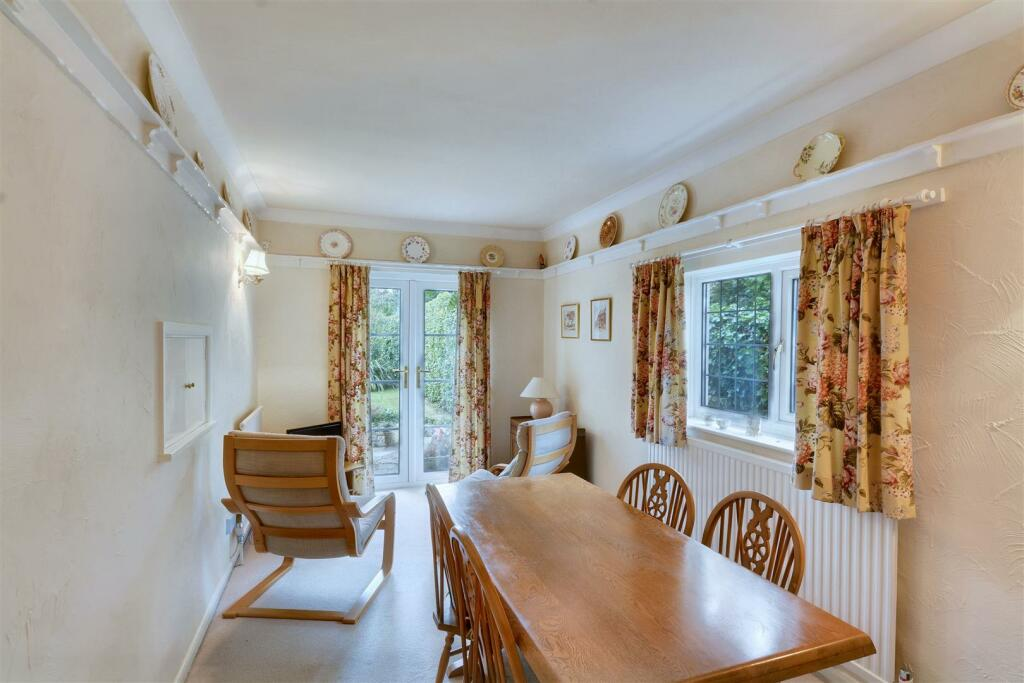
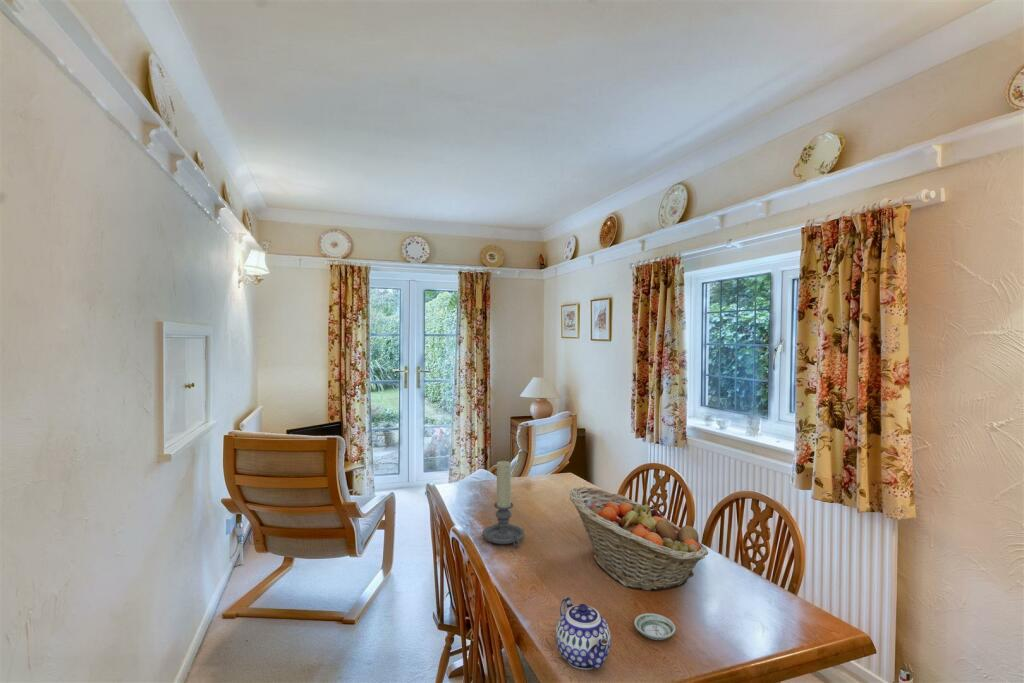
+ saucer (654, 629)
+ candle holder (505, 501)
+ teapot (582, 630)
+ fruit basket (633, 530)
